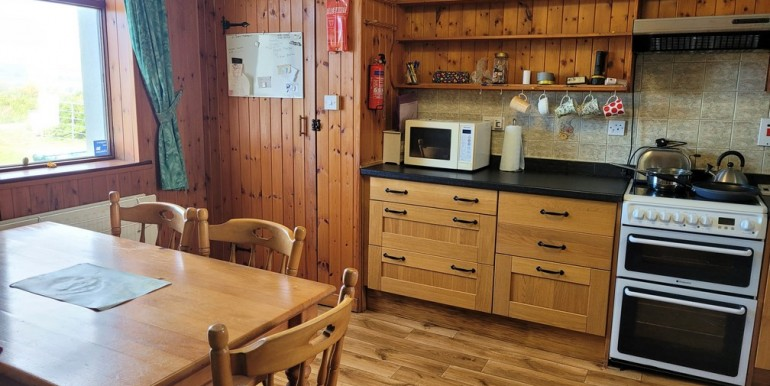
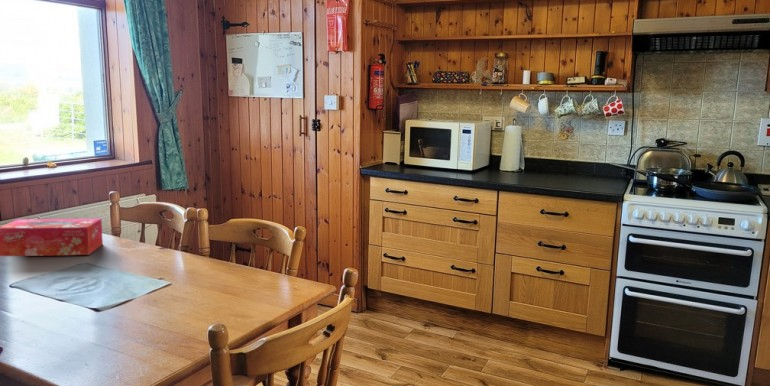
+ tissue box (52, 236)
